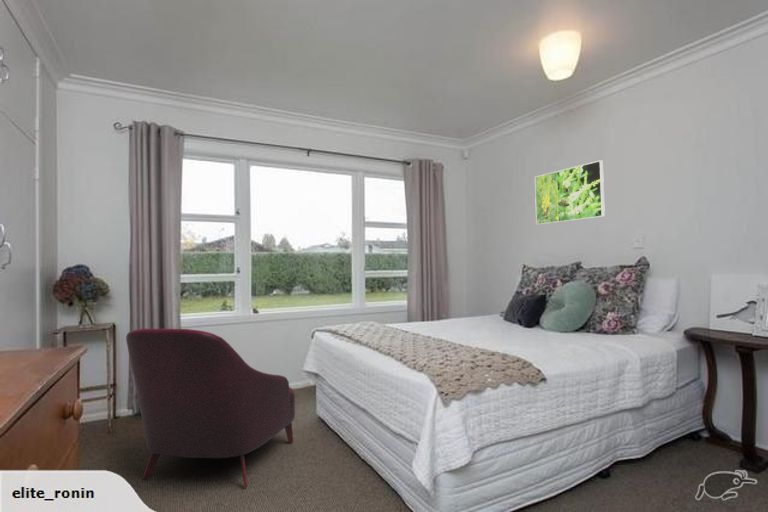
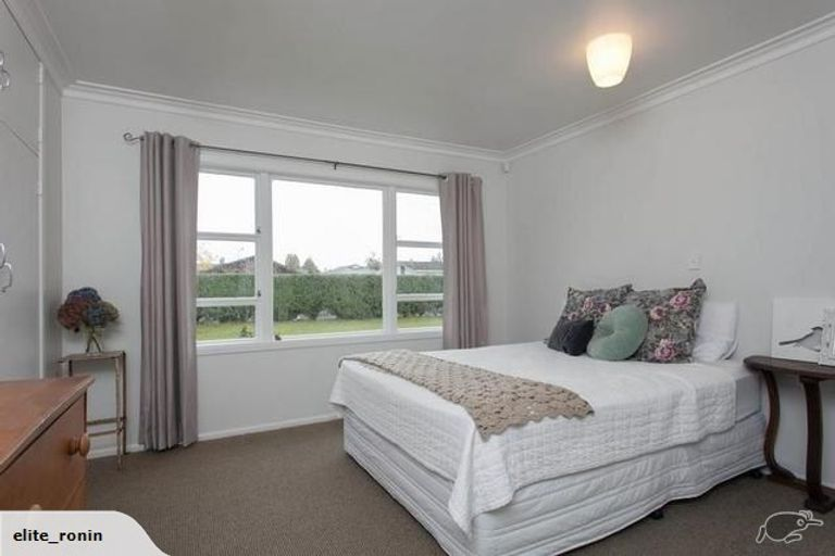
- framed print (566, 195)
- armchair (213, 391)
